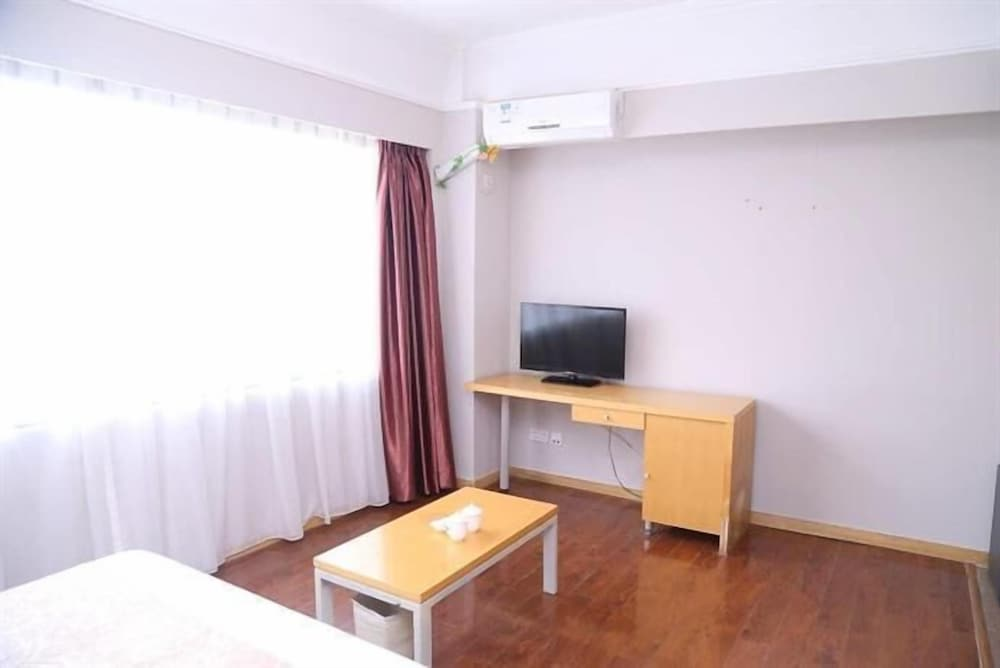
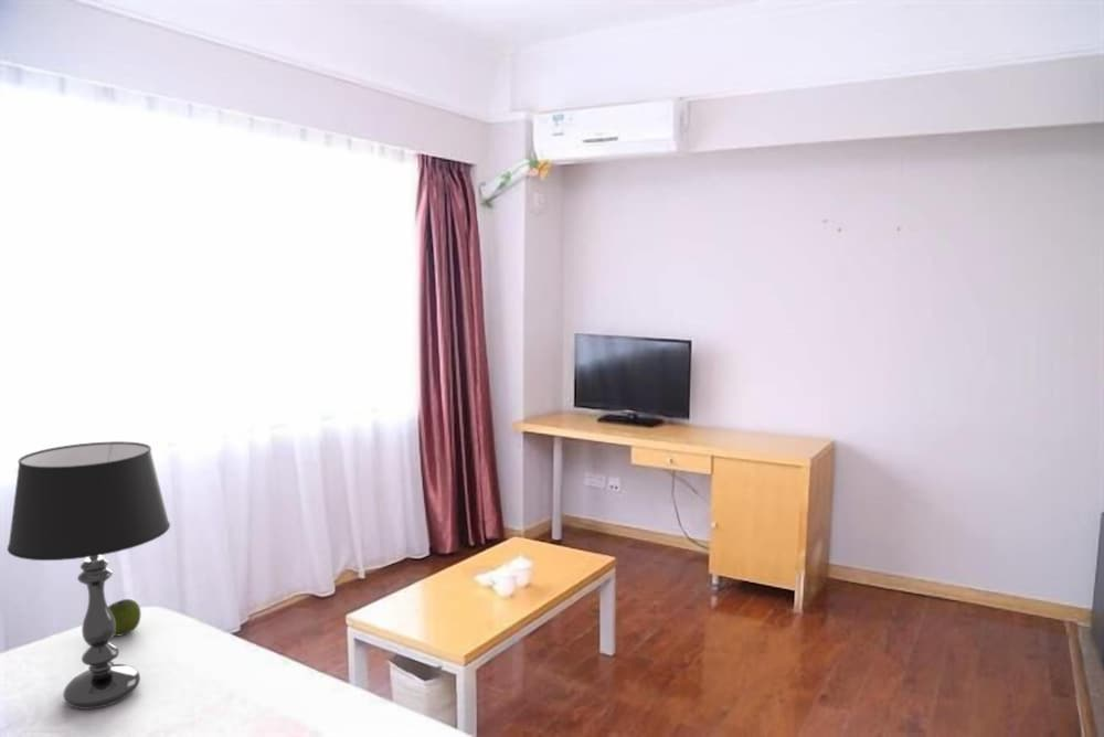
+ apple (121, 616)
+ table lamp (95, 576)
